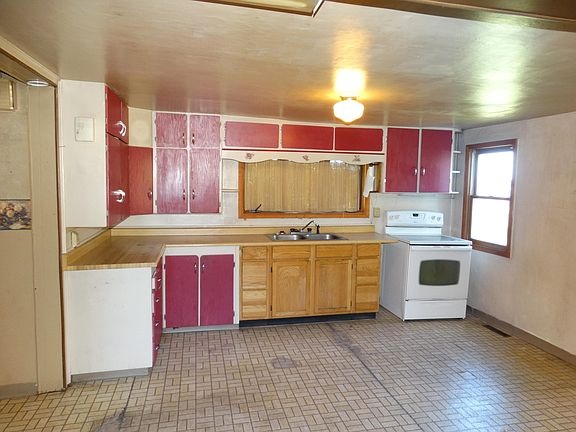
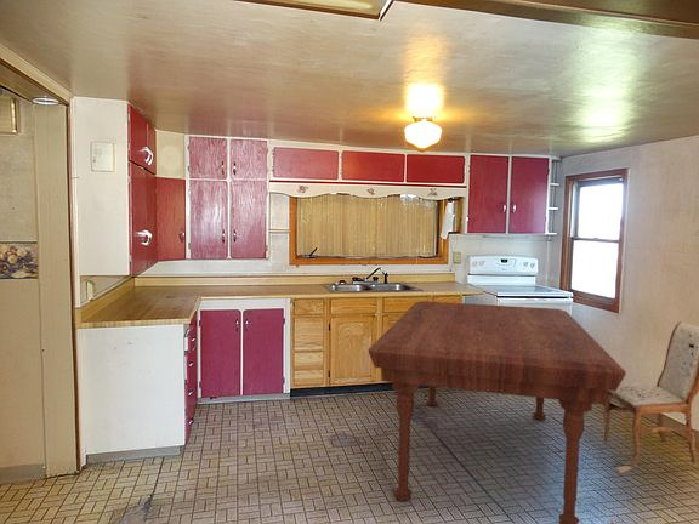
+ dining table (484, 387)
+ dining chair (650, 399)
